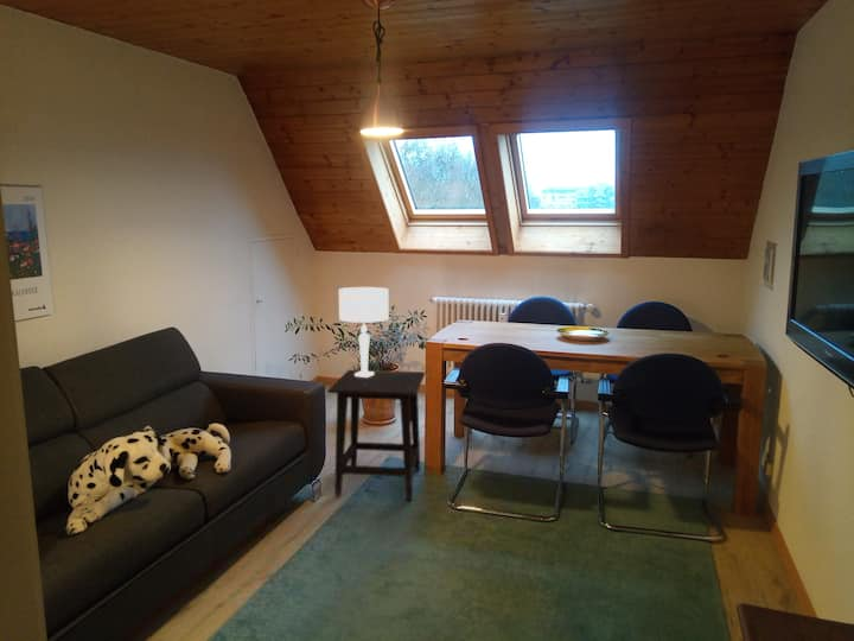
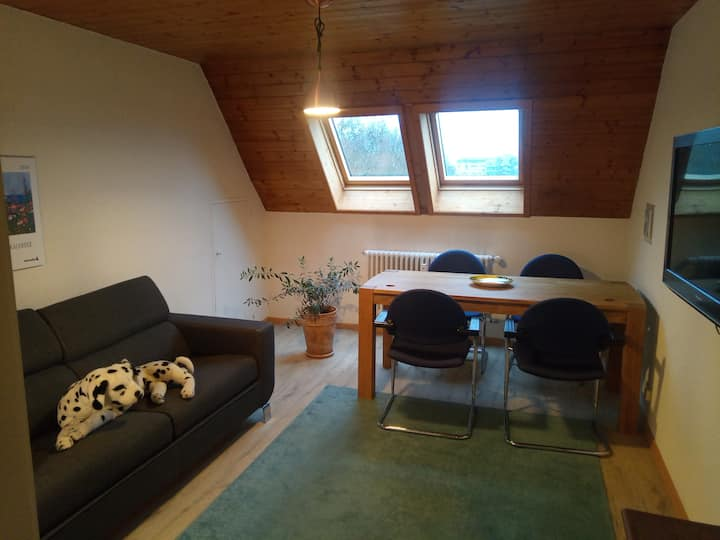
- side table (380, 443)
- table lamp (364, 332)
